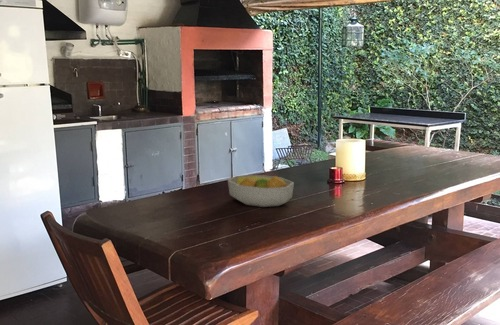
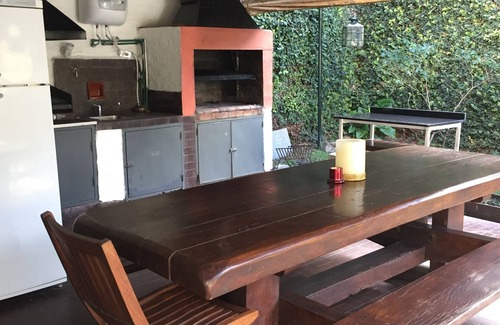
- fruit bowl (260, 186)
